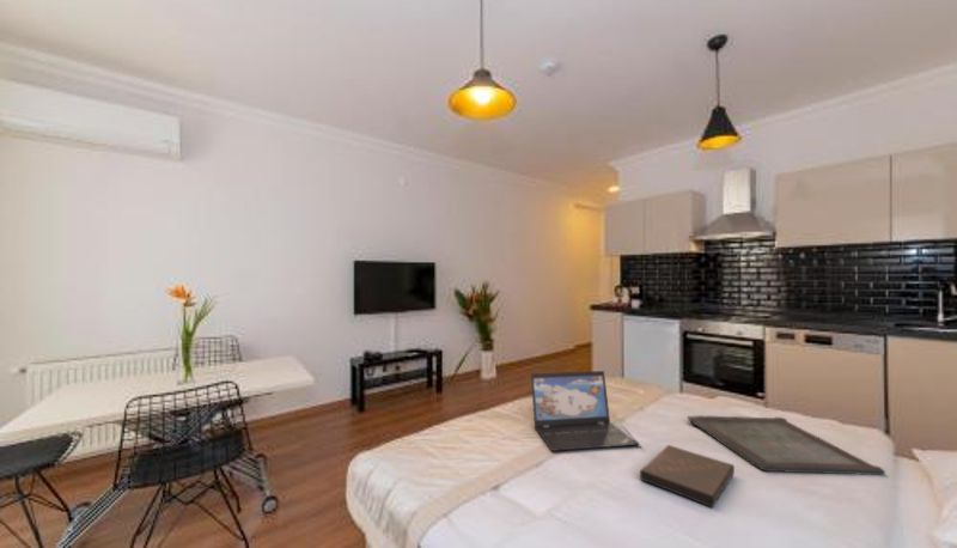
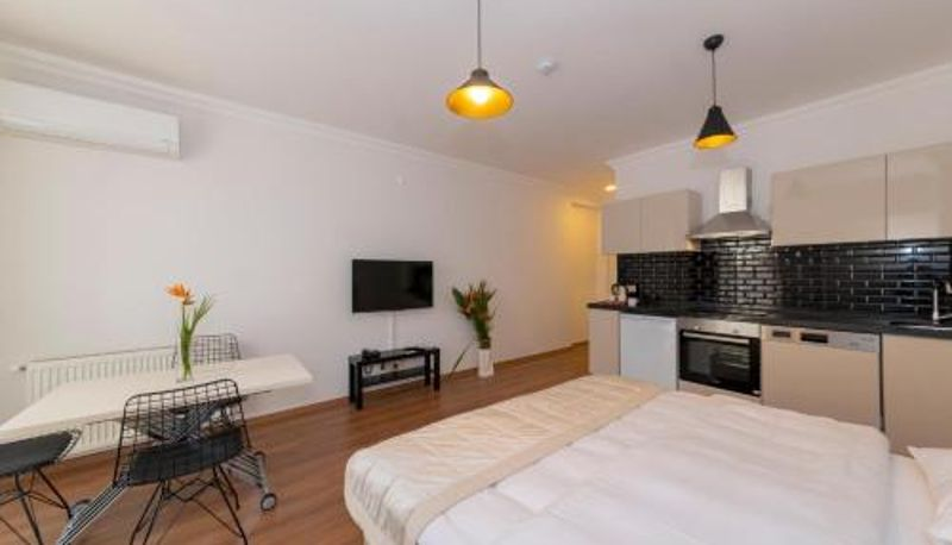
- laptop (580, 407)
- book (687, 471)
- serving tray (770, 440)
